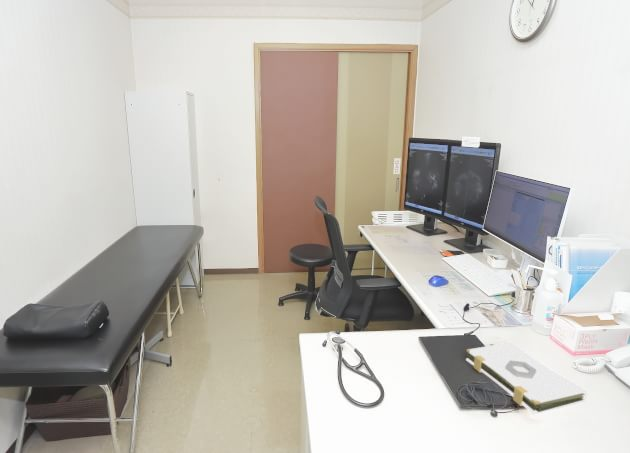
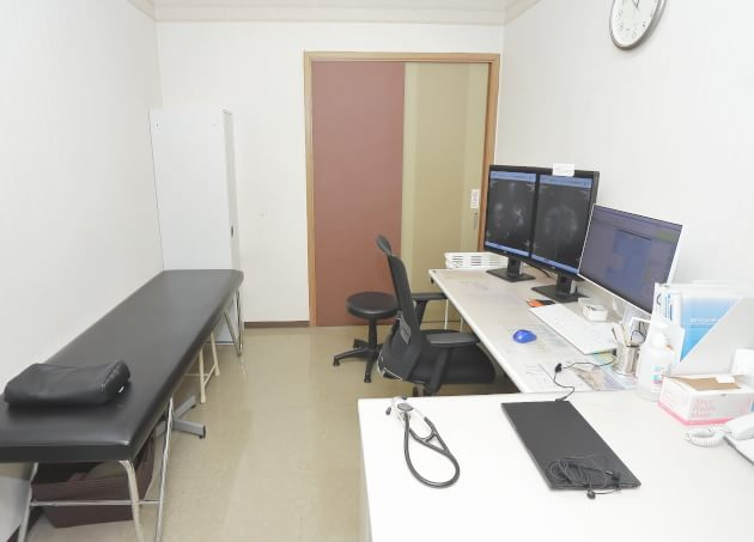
- clipboard (517, 371)
